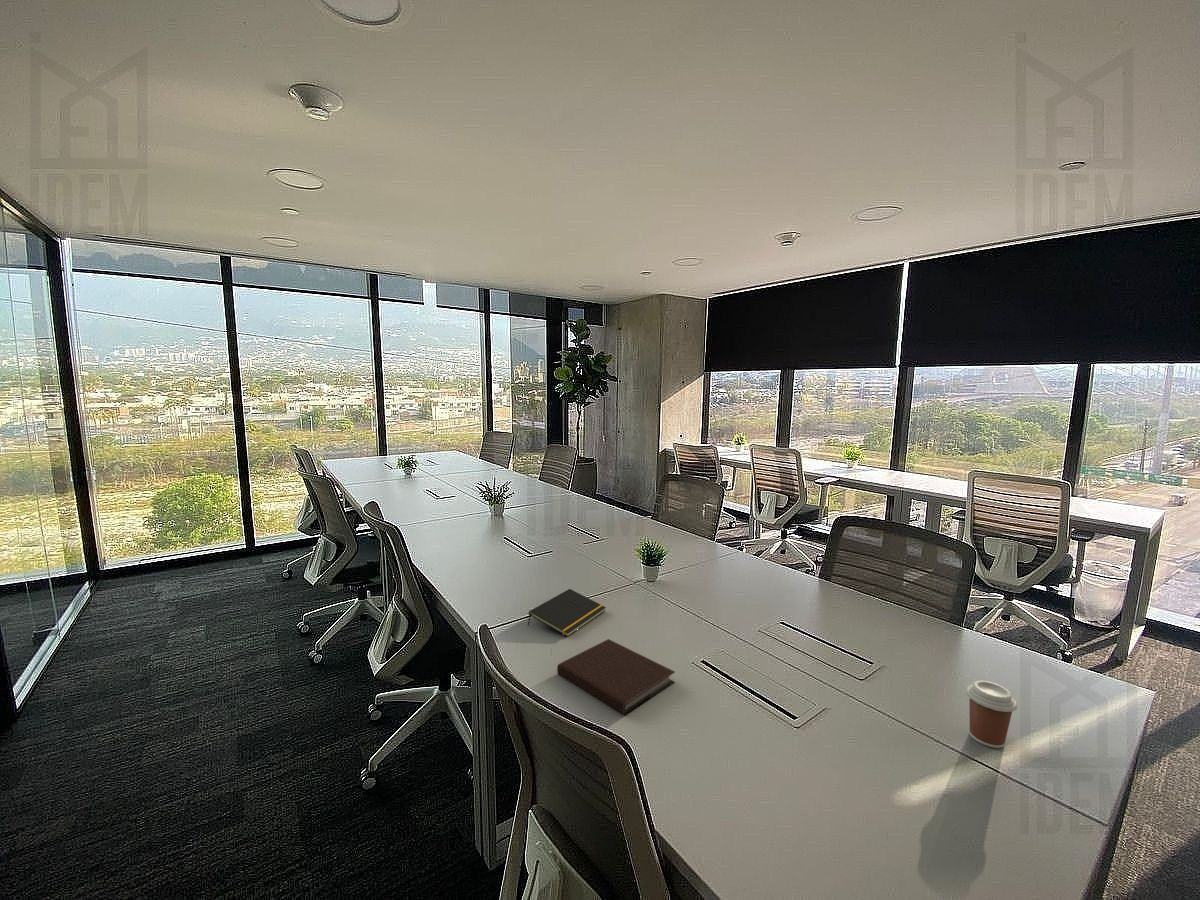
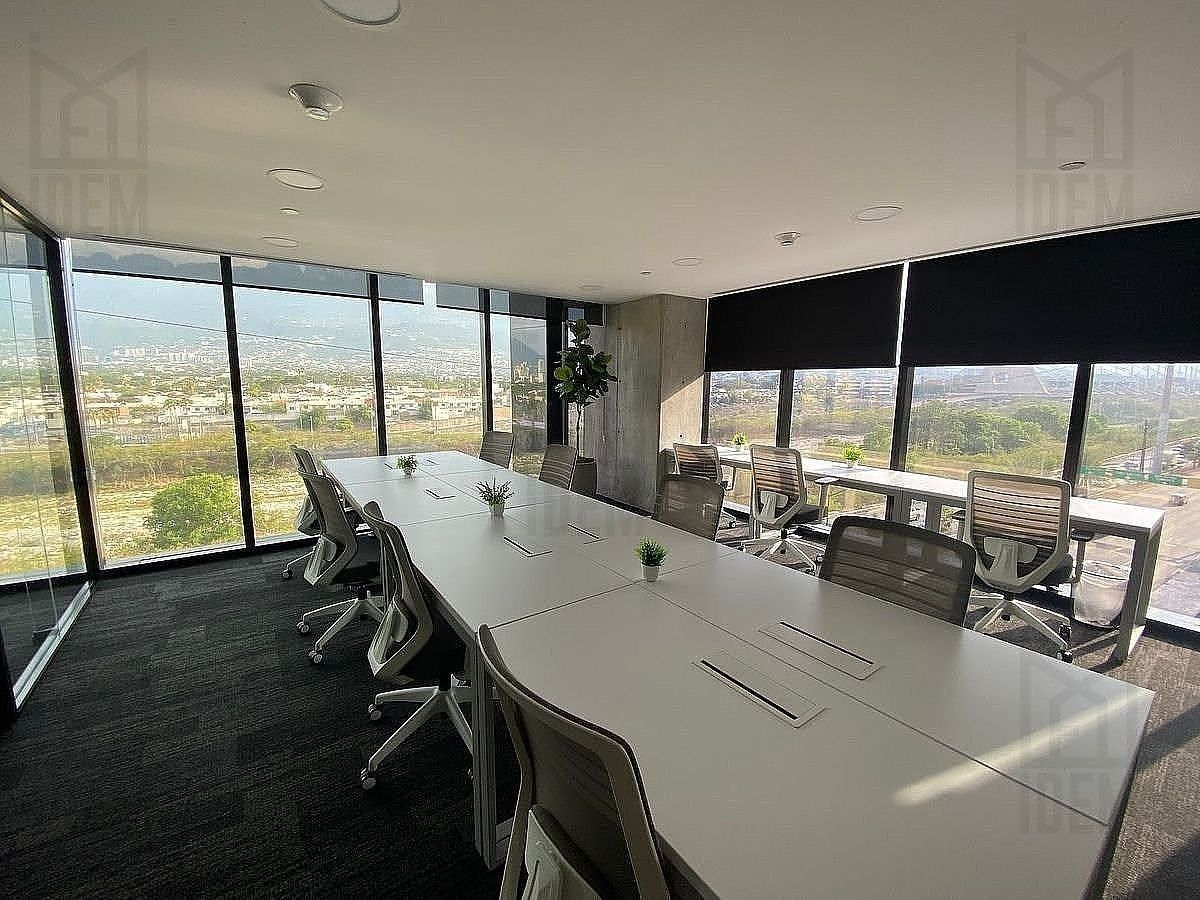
- coffee cup (989, 713)
- notebook (615, 673)
- notepad (568, 610)
